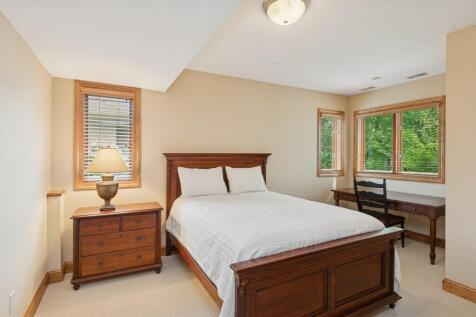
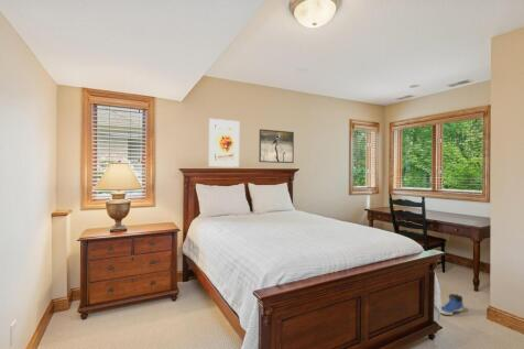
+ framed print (276, 146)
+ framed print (223, 143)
+ sneaker (450, 303)
